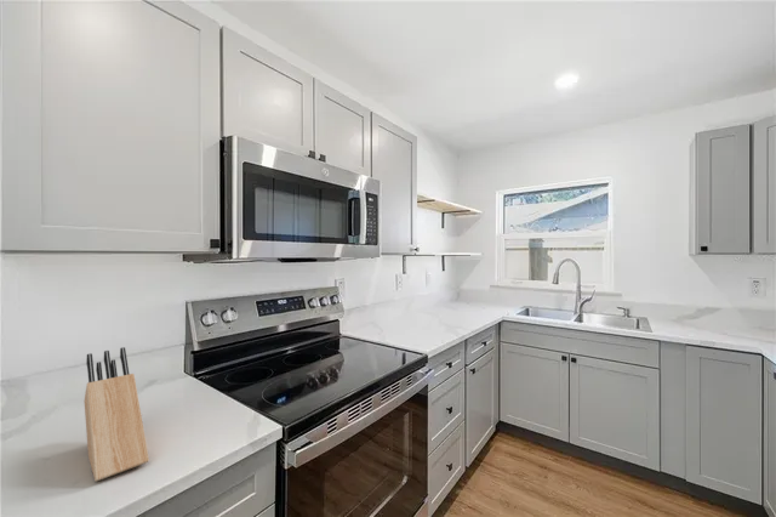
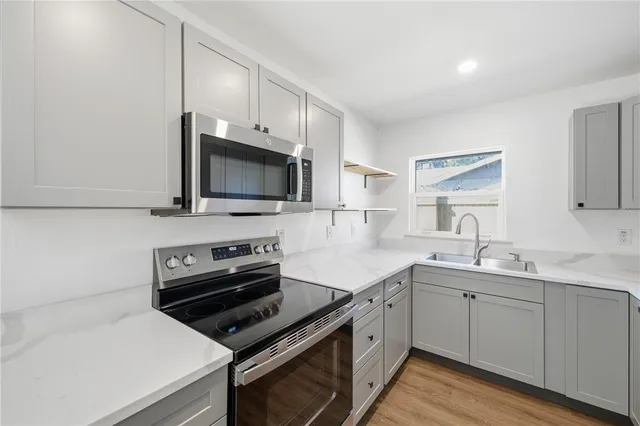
- knife block (113, 403)
